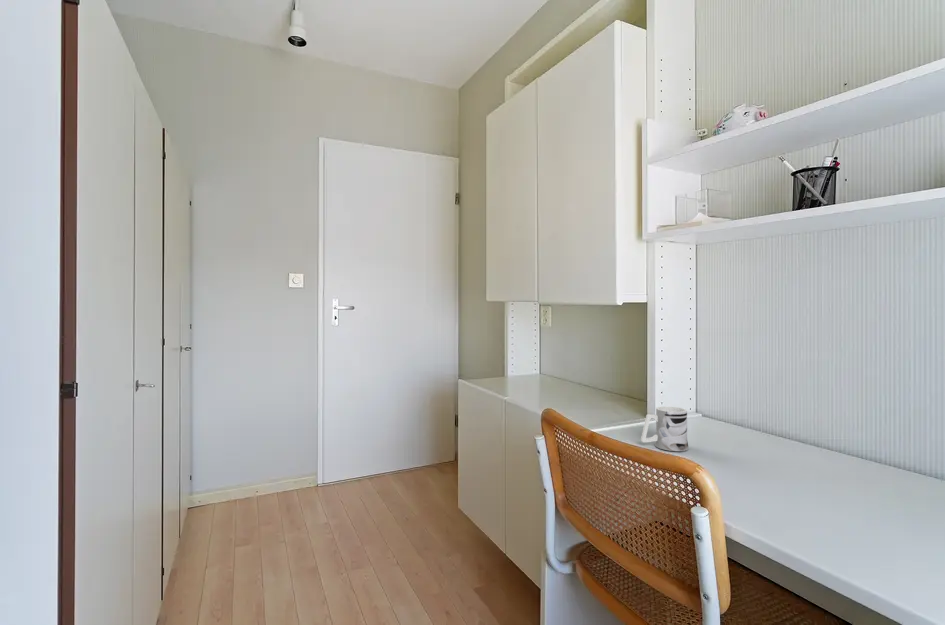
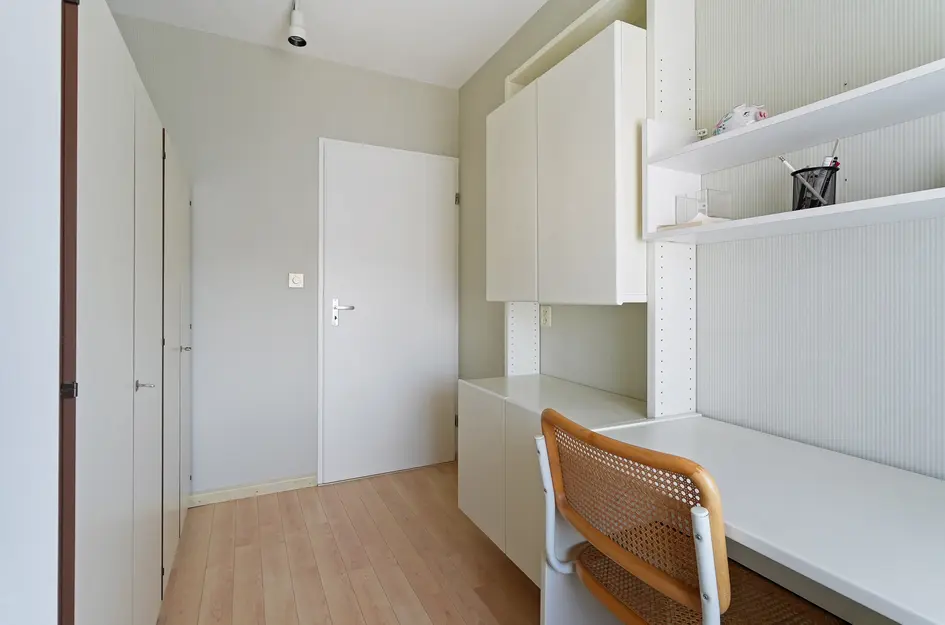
- mug (664, 427)
